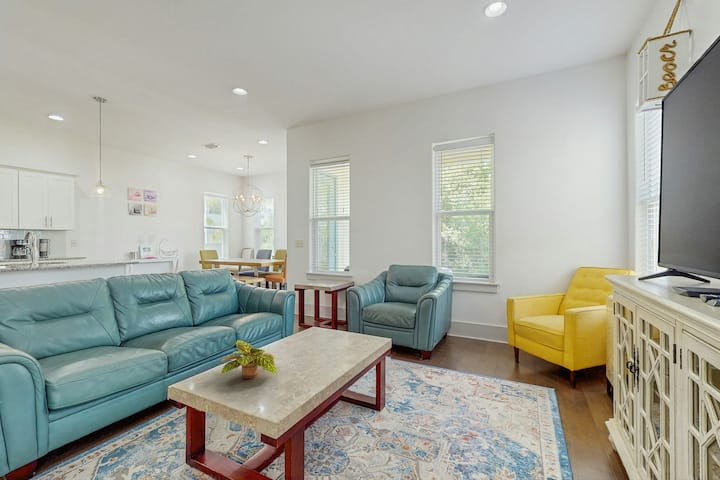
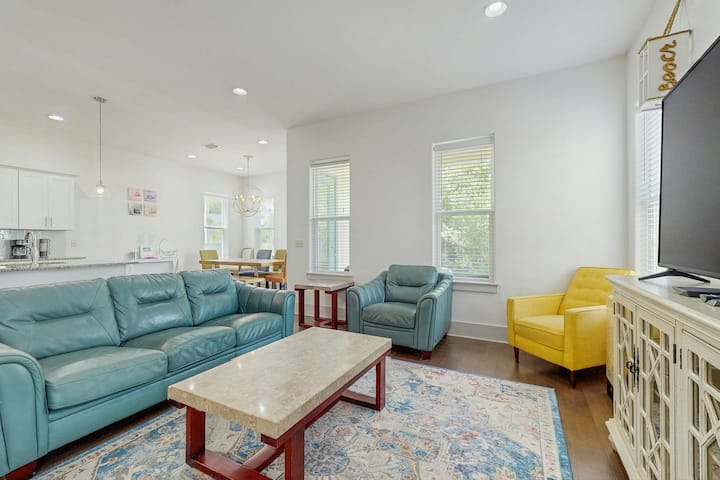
- plant (253, 359)
